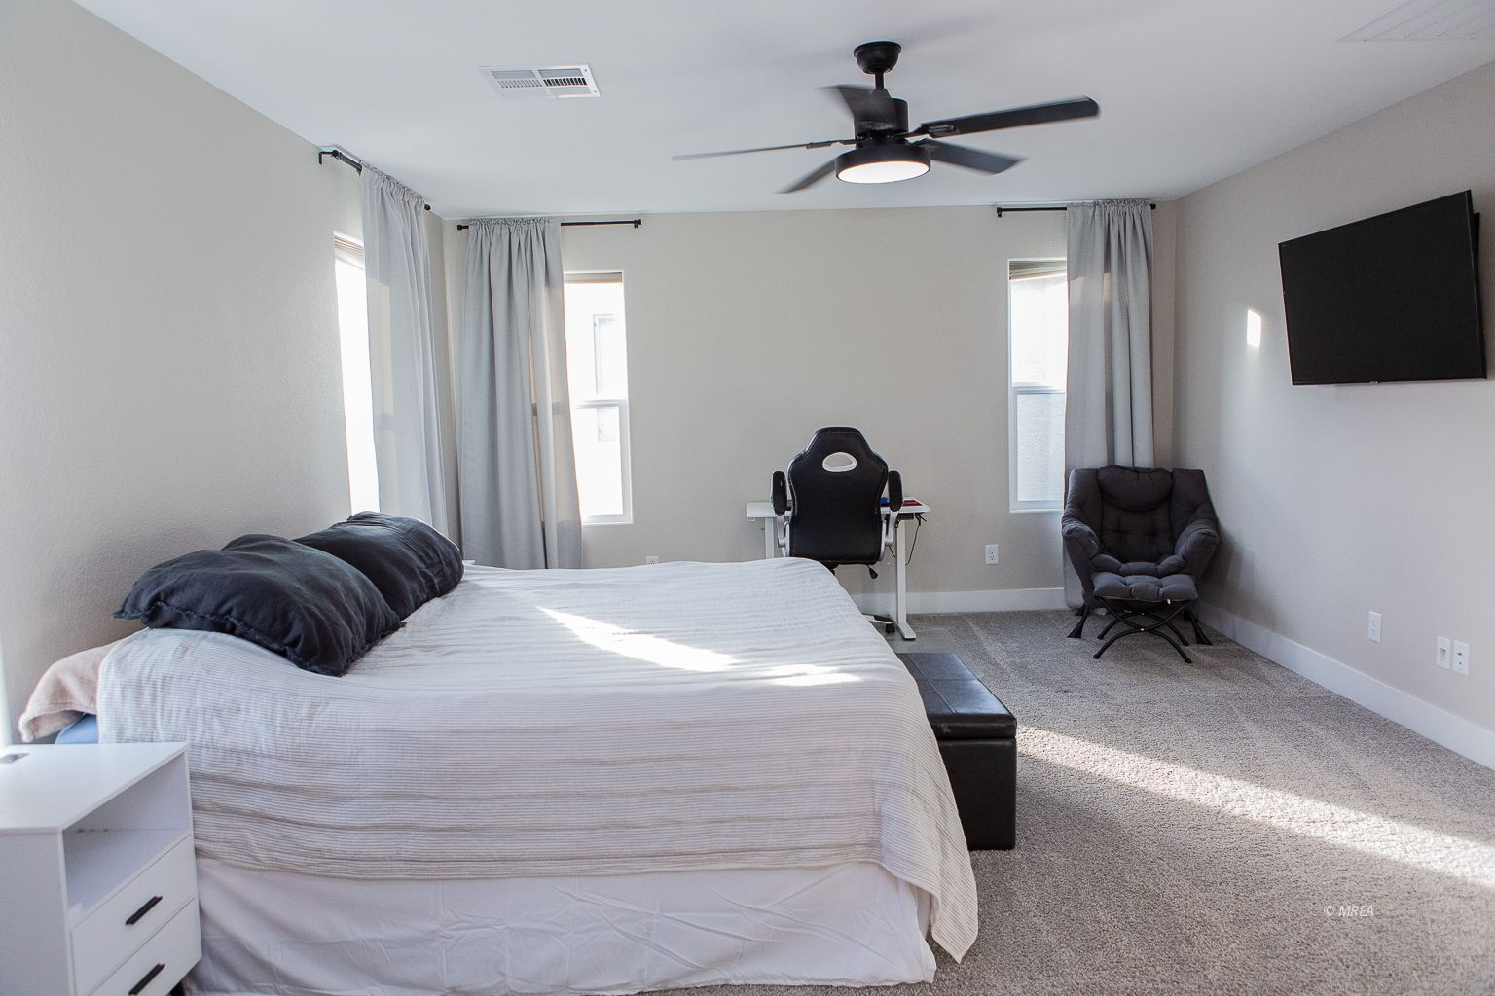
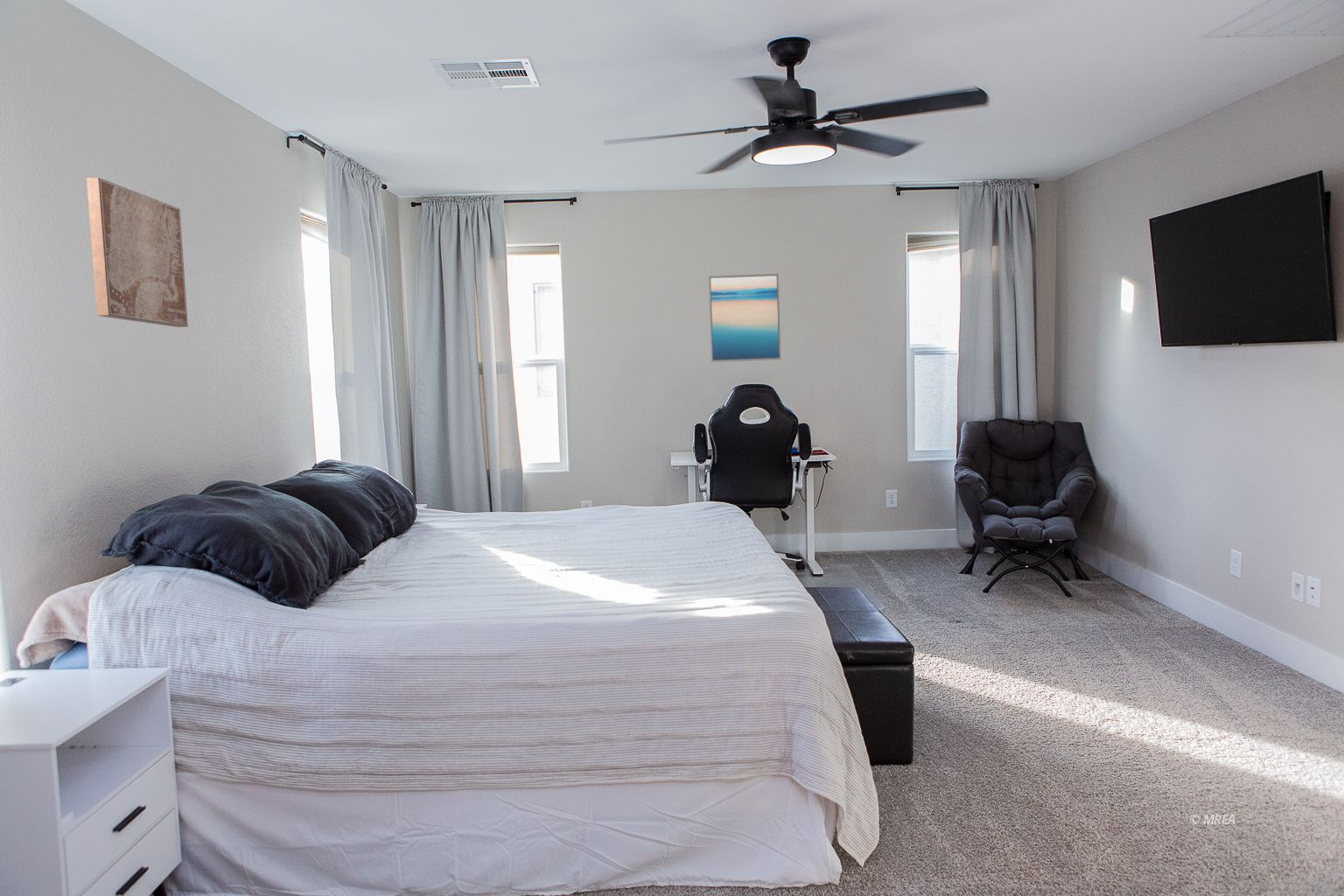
+ wall art (745, 318)
+ wall art (141, 258)
